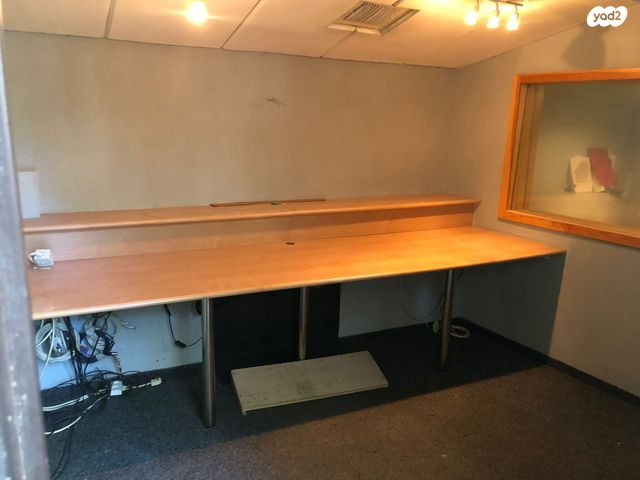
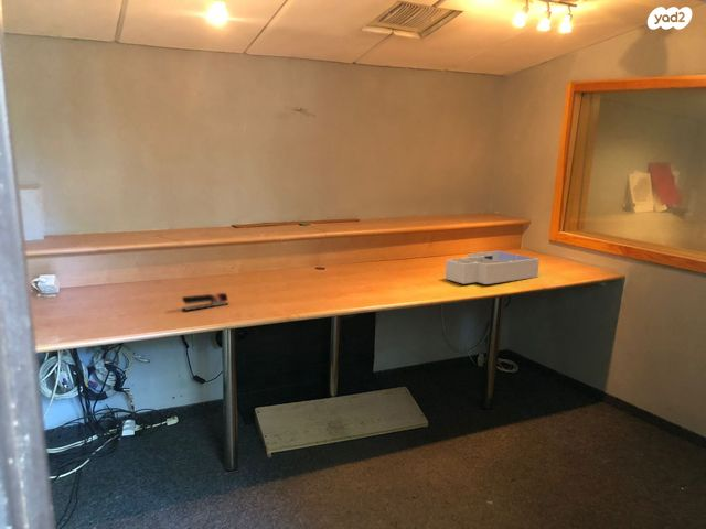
+ stapler (205, 300)
+ desk organizer (486, 267)
